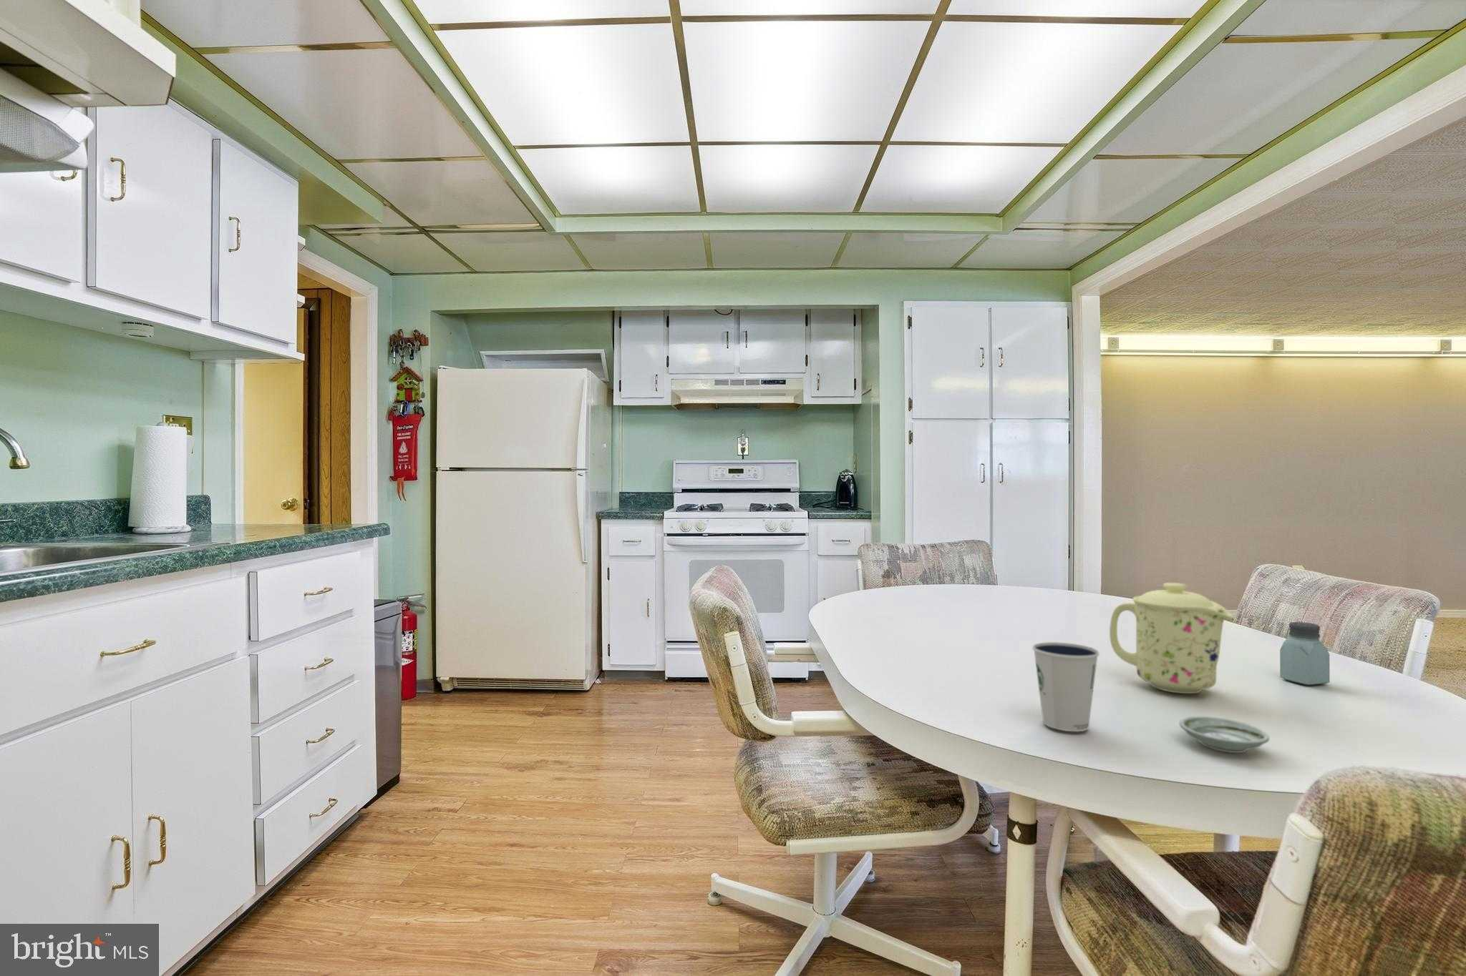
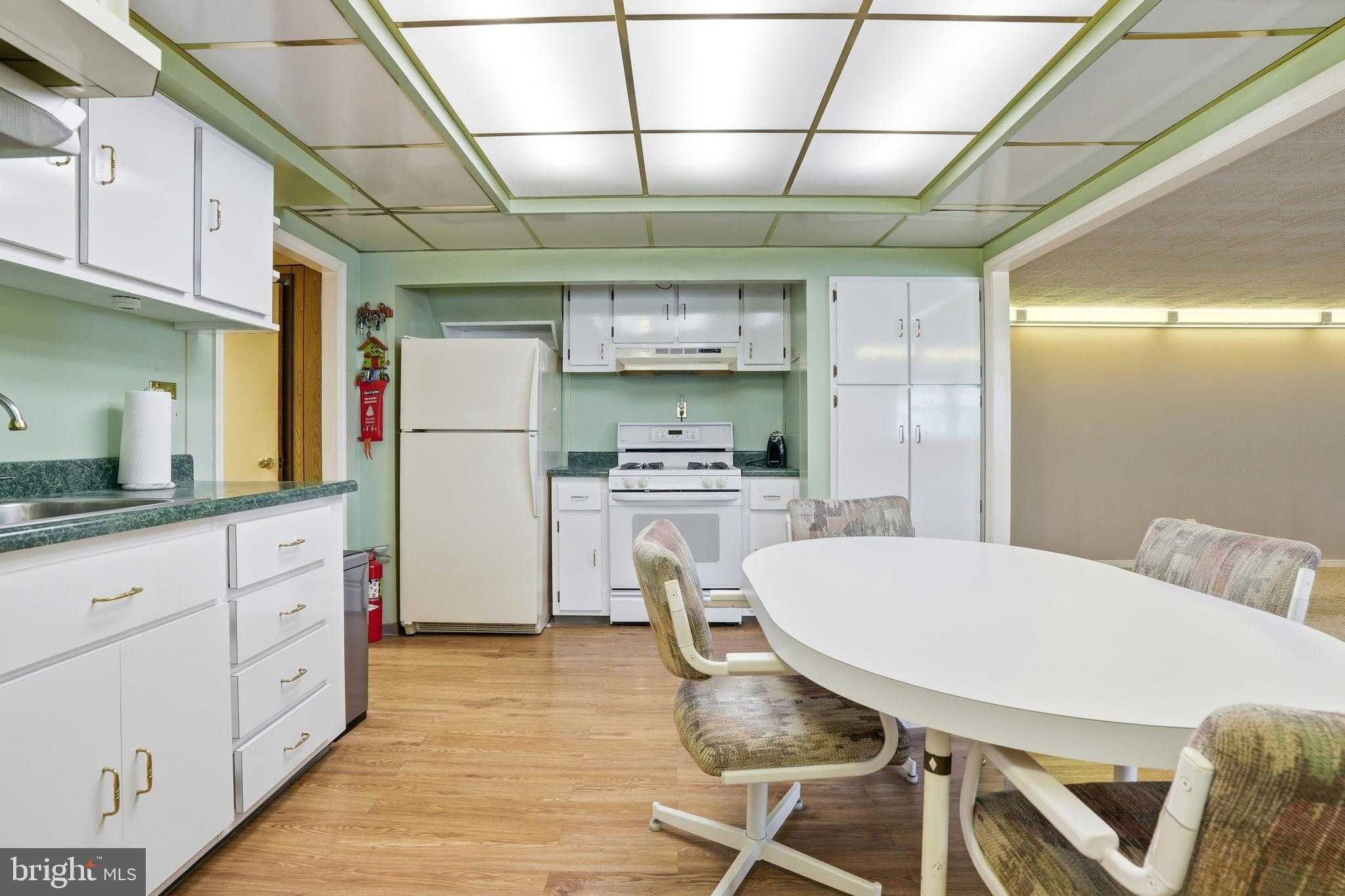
- mug (1168, 635)
- dixie cup (1065, 687)
- saucer (1223, 736)
- saltshaker (1305, 652)
